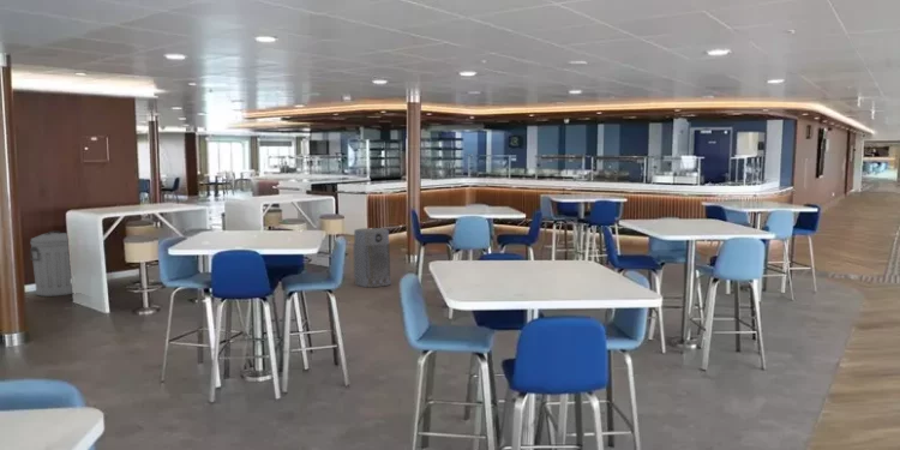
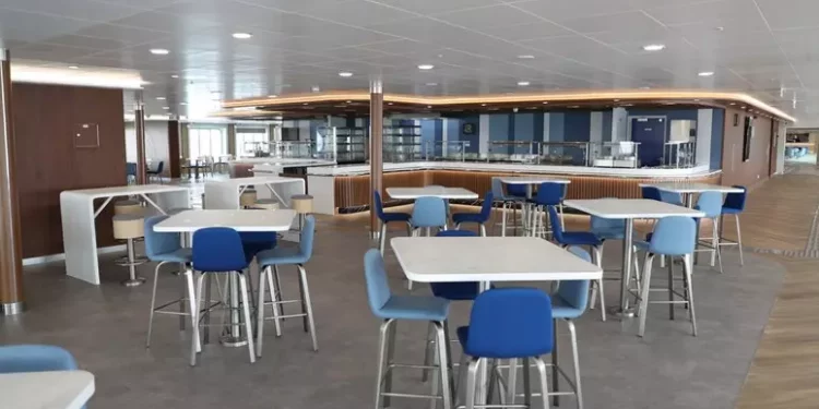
- air purifier (371, 257)
- trash can (55, 262)
